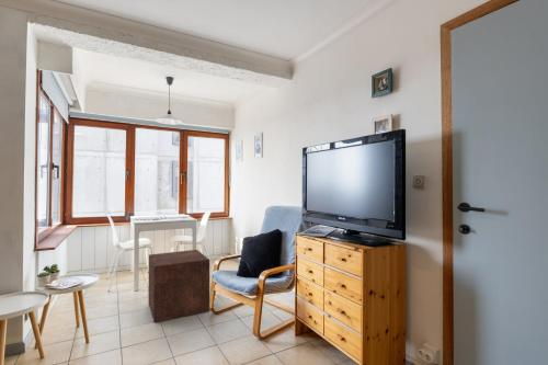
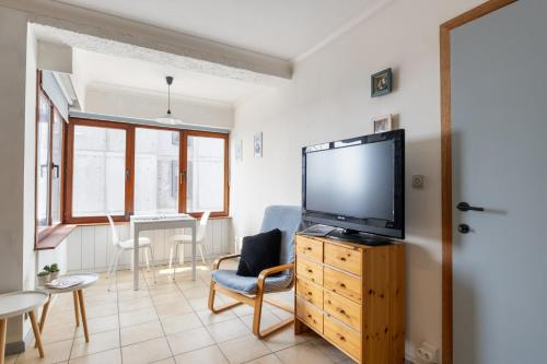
- ottoman (178, 282)
